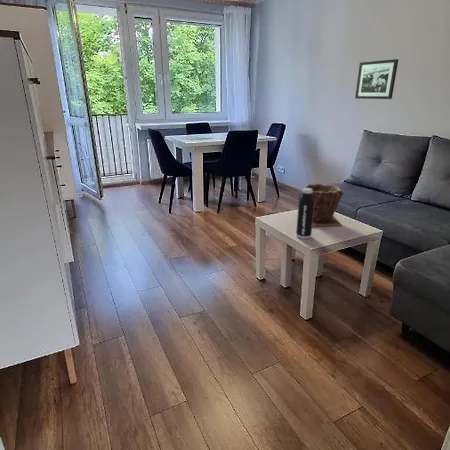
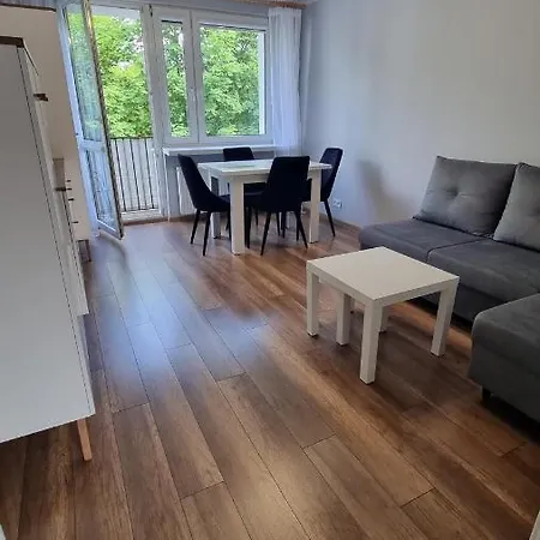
- plant pot (322, 203)
- water bottle (305, 213)
- picture frame (375, 80)
